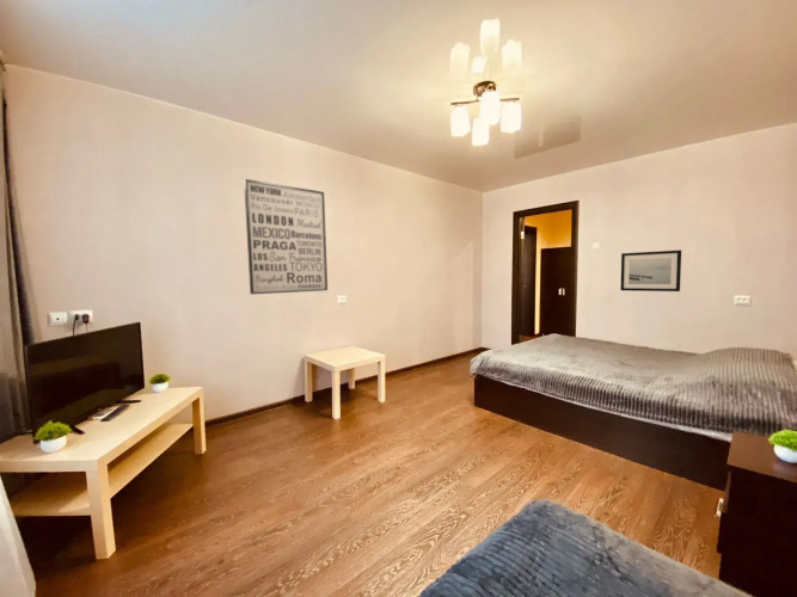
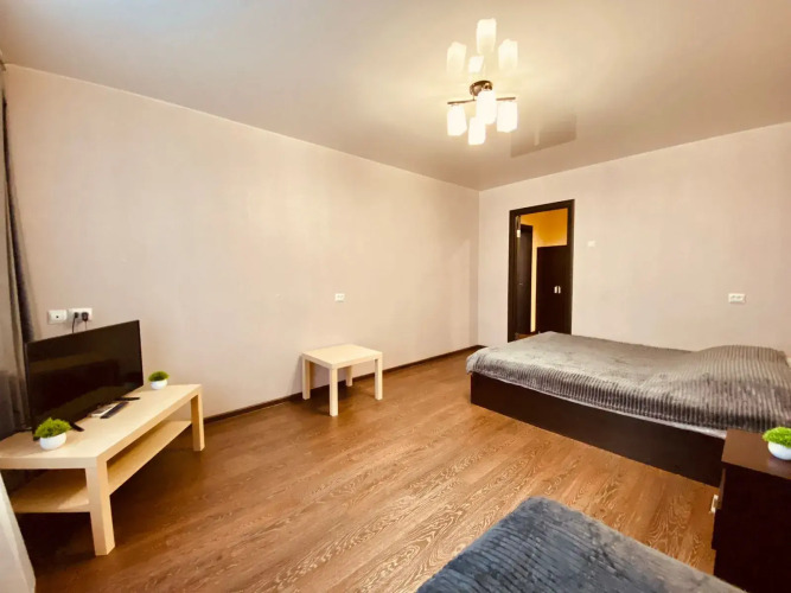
- wall art (289, 239)
- wall art (649, 271)
